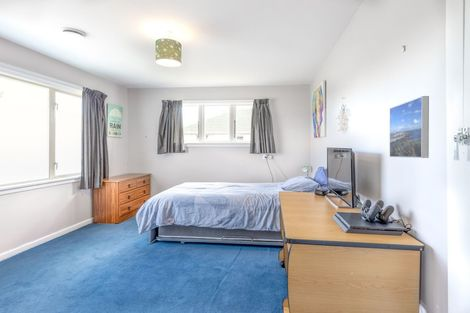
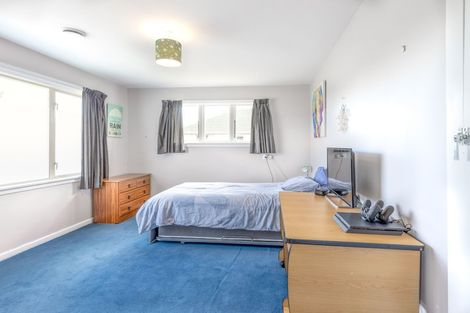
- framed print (406, 130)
